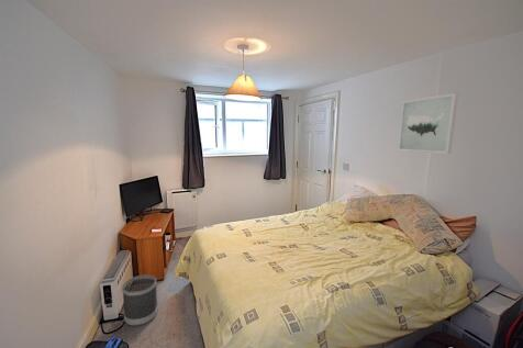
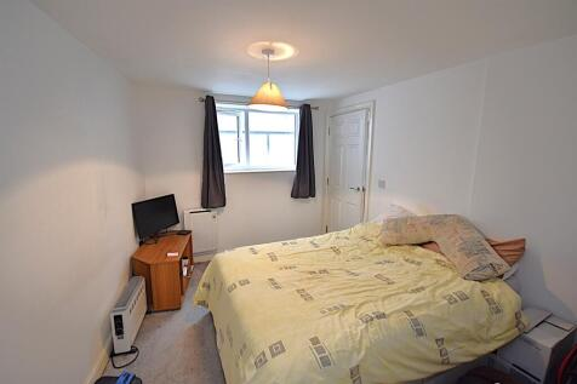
- wall art (424, 125)
- wastebasket (141, 299)
